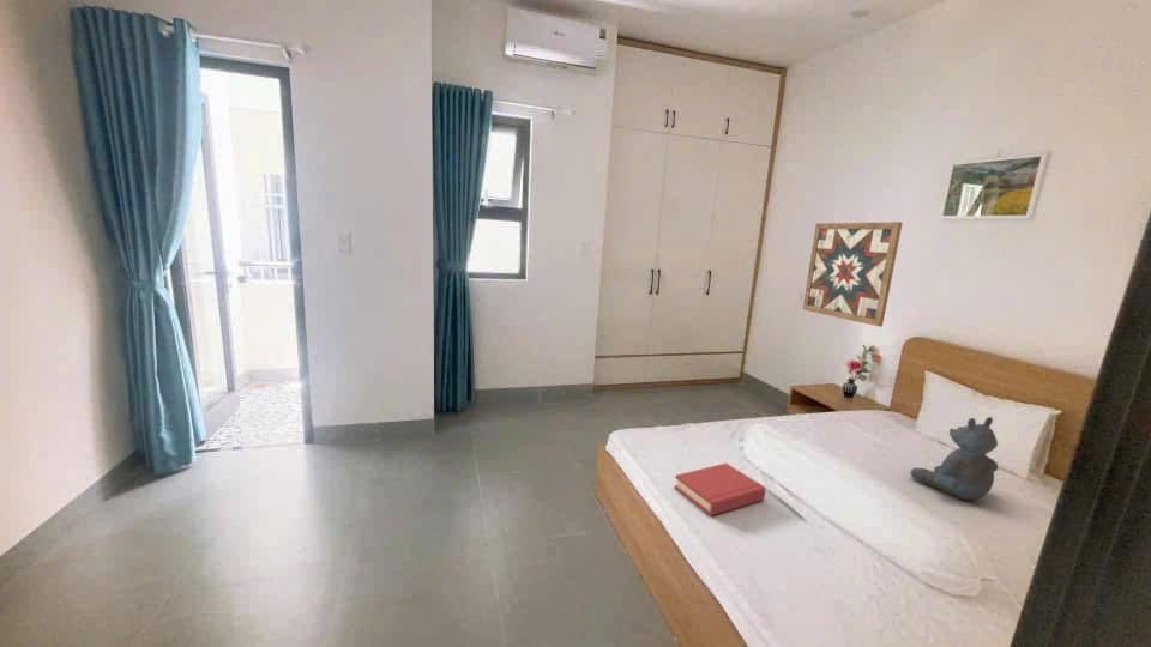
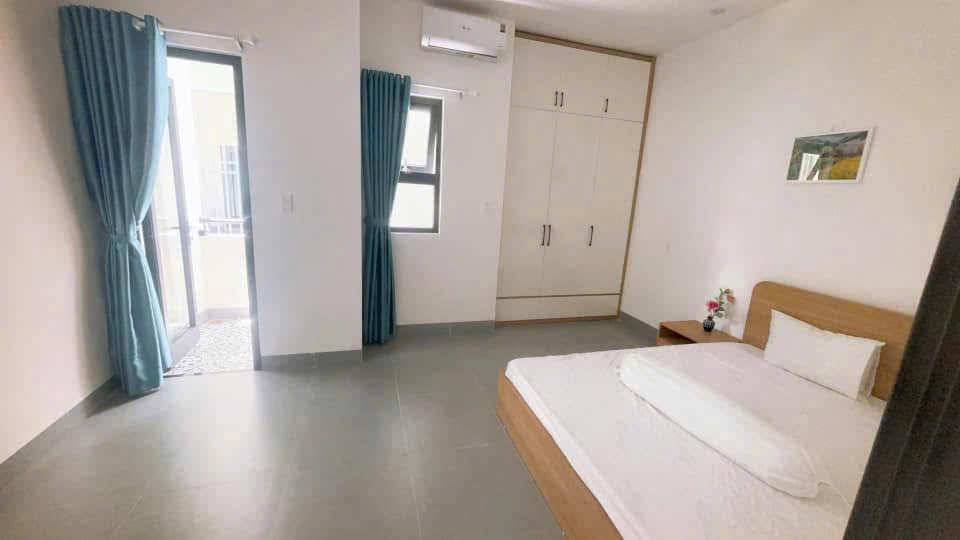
- hardback book (718, 488)
- wall art (846, 271)
- stuffed bear (957, 452)
